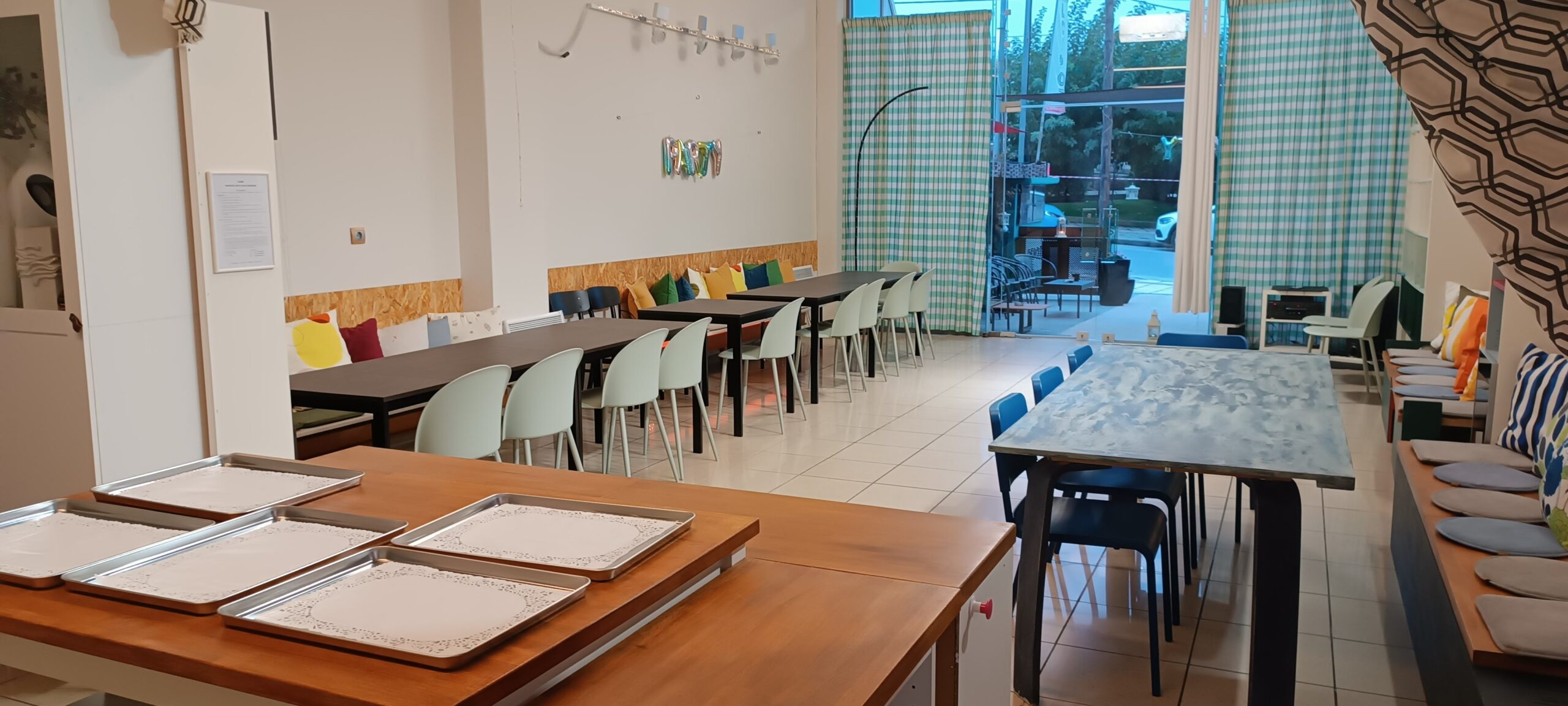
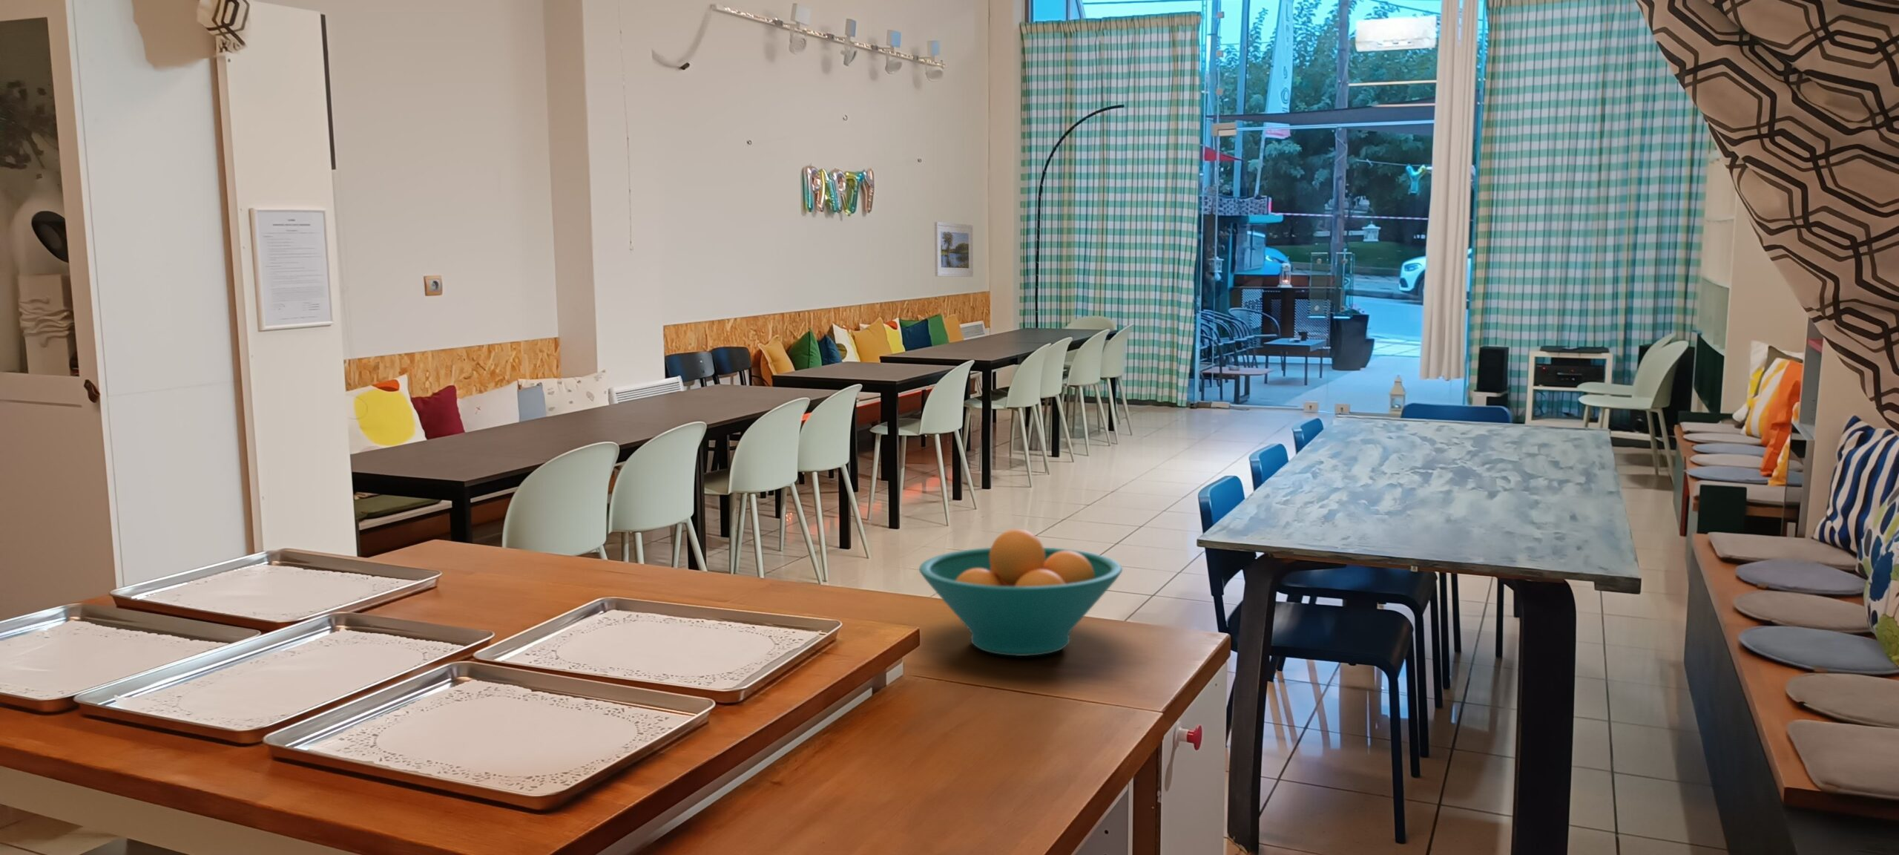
+ fruit bowl (1020, 587)
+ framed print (954, 251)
